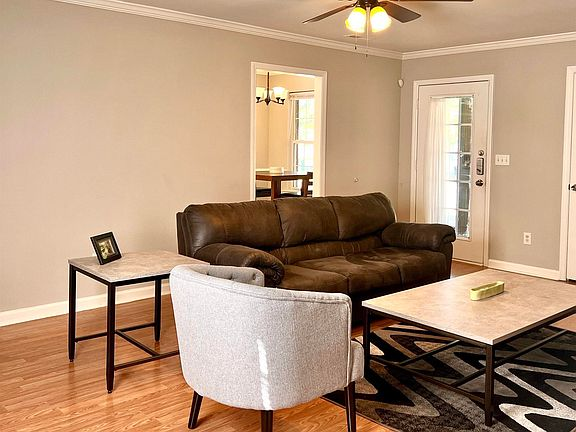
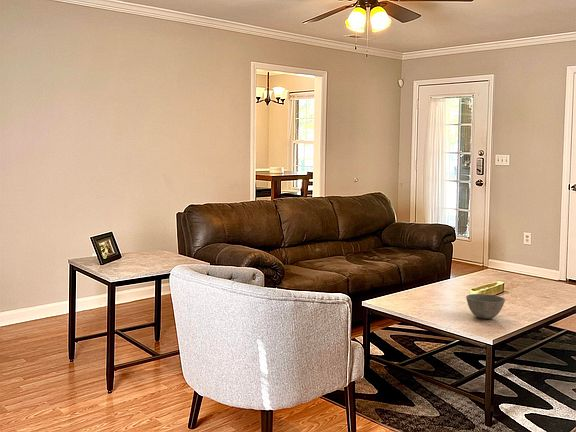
+ bowl (484, 307)
